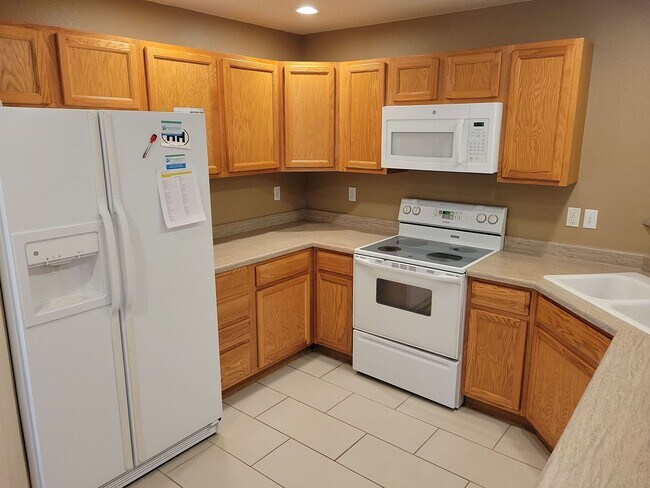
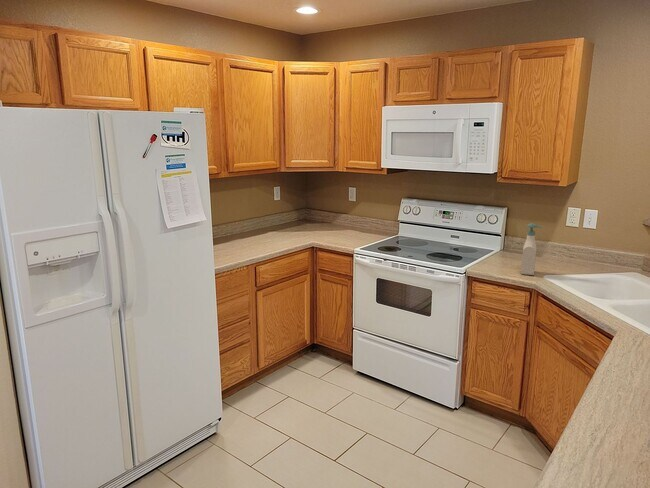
+ soap bottle (531, 248)
